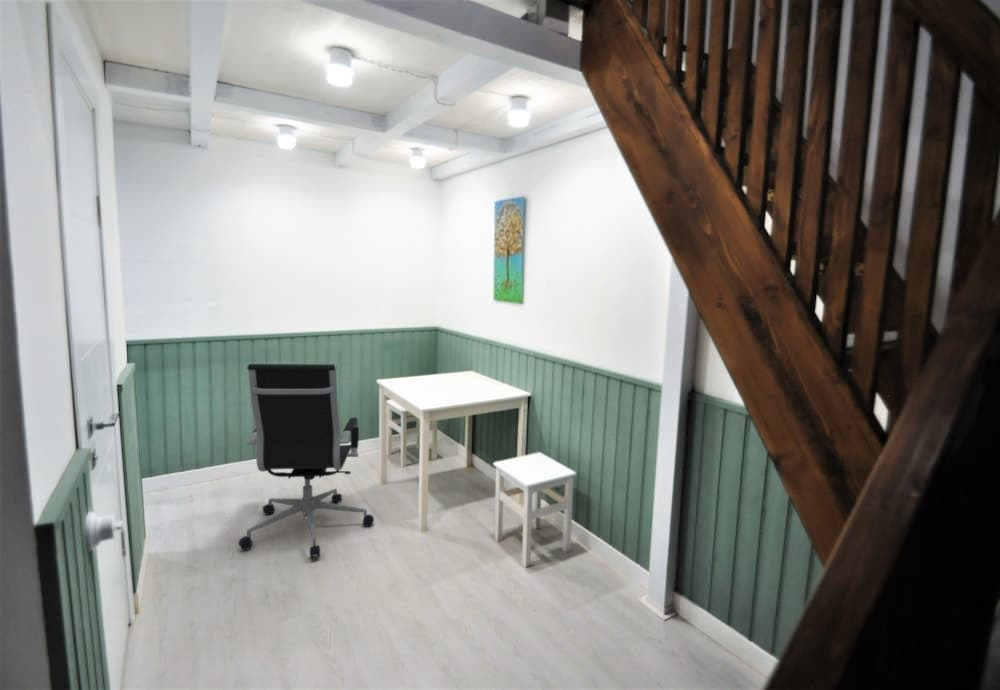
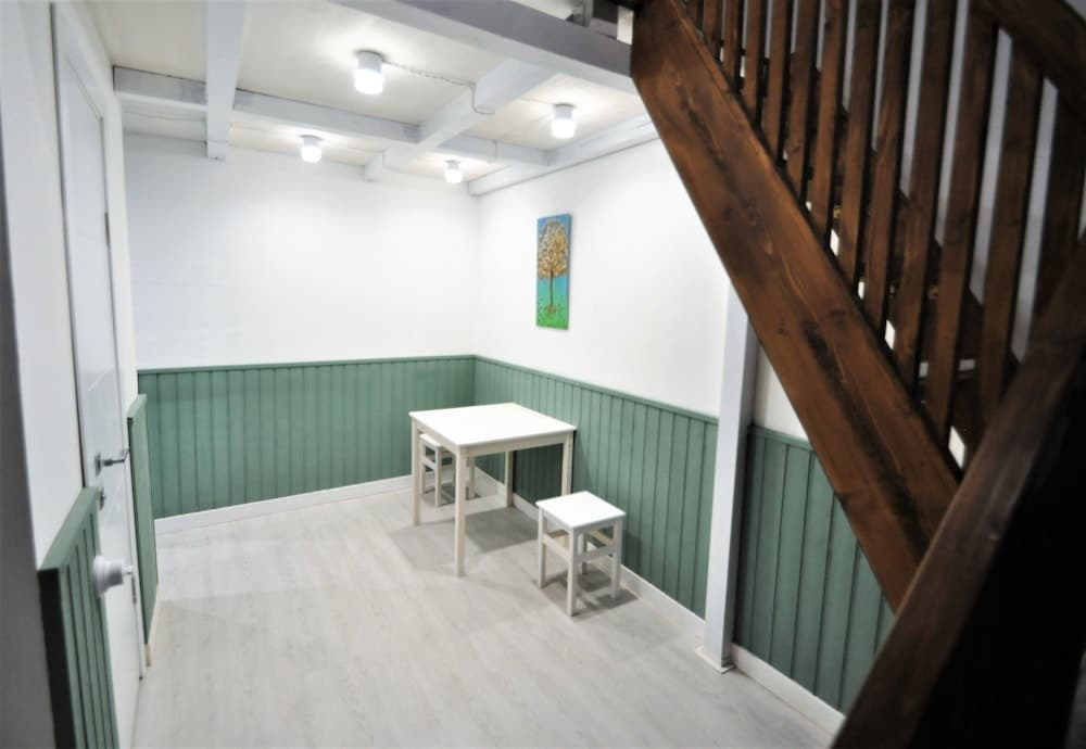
- office chair (312, 443)
